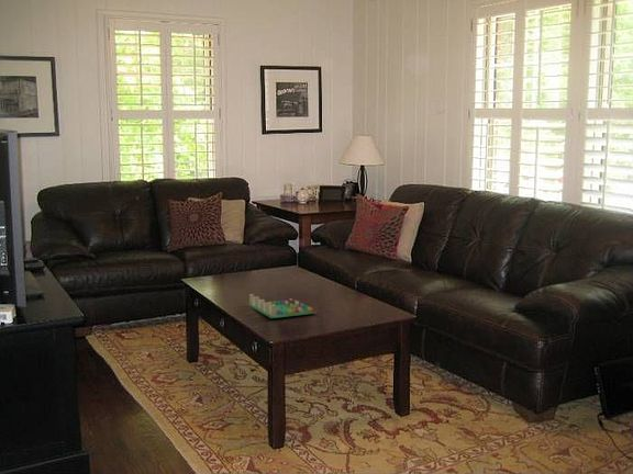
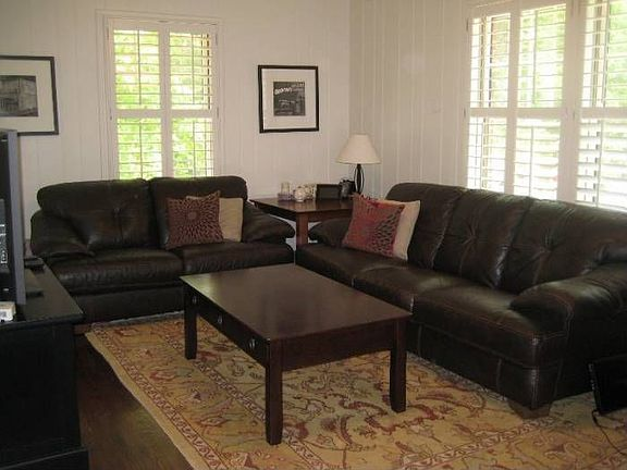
- board game (281, 303)
